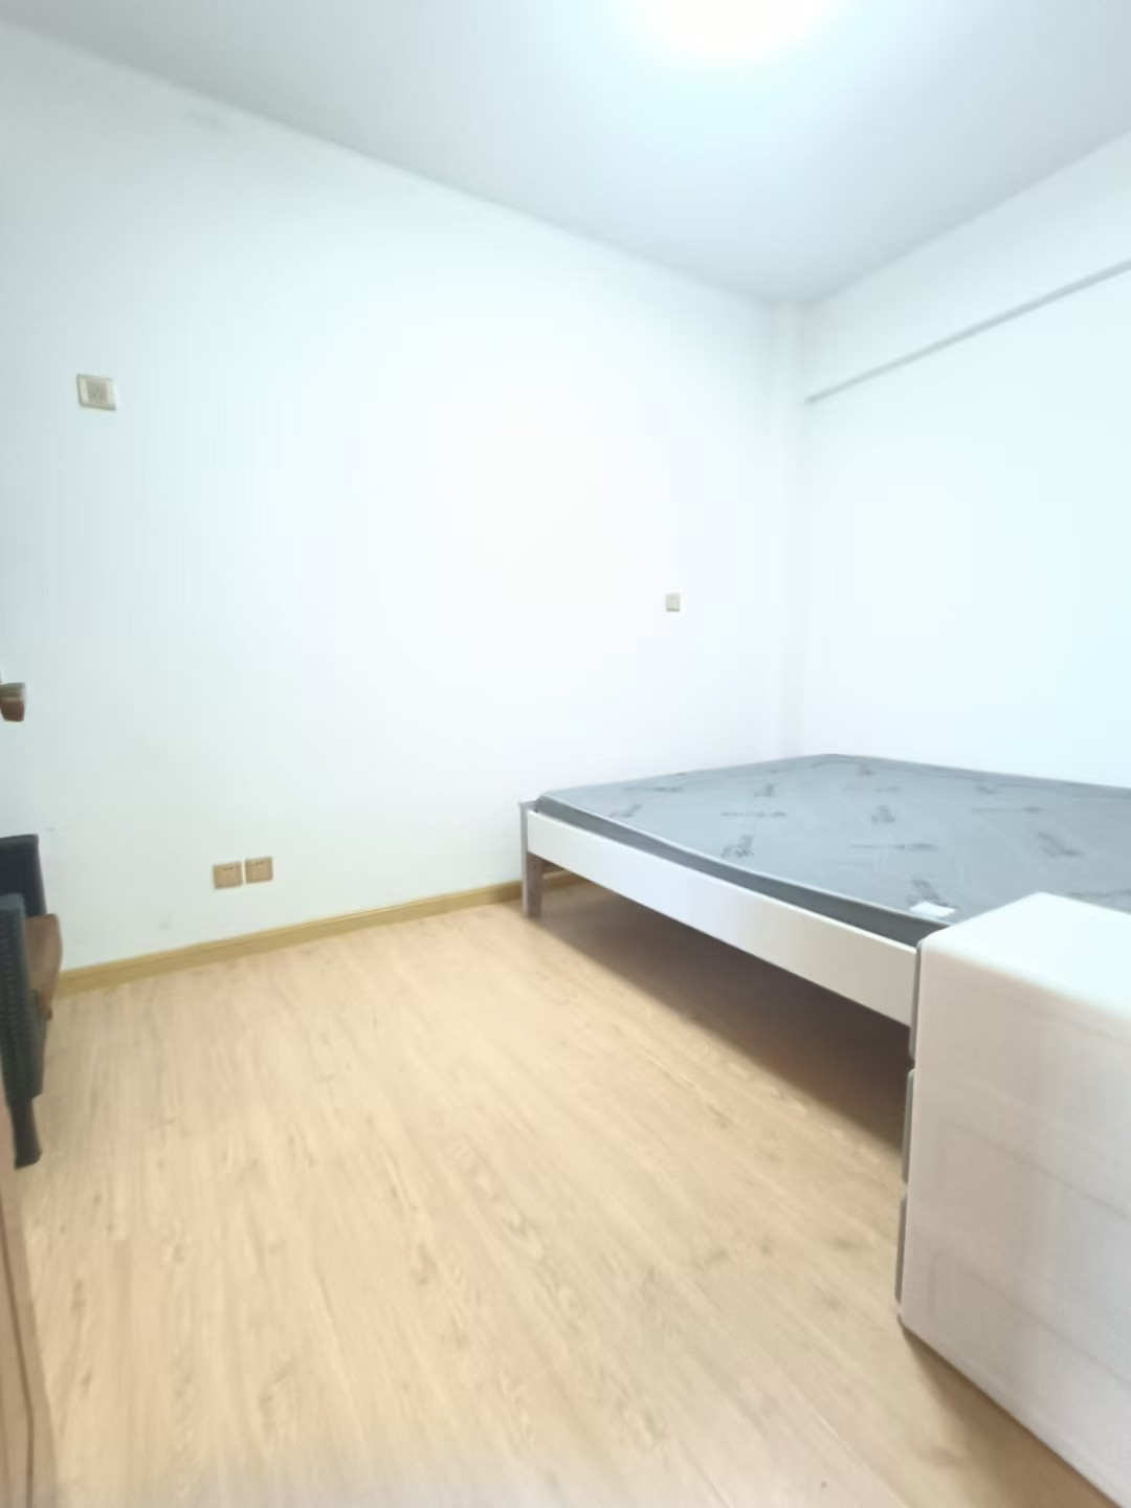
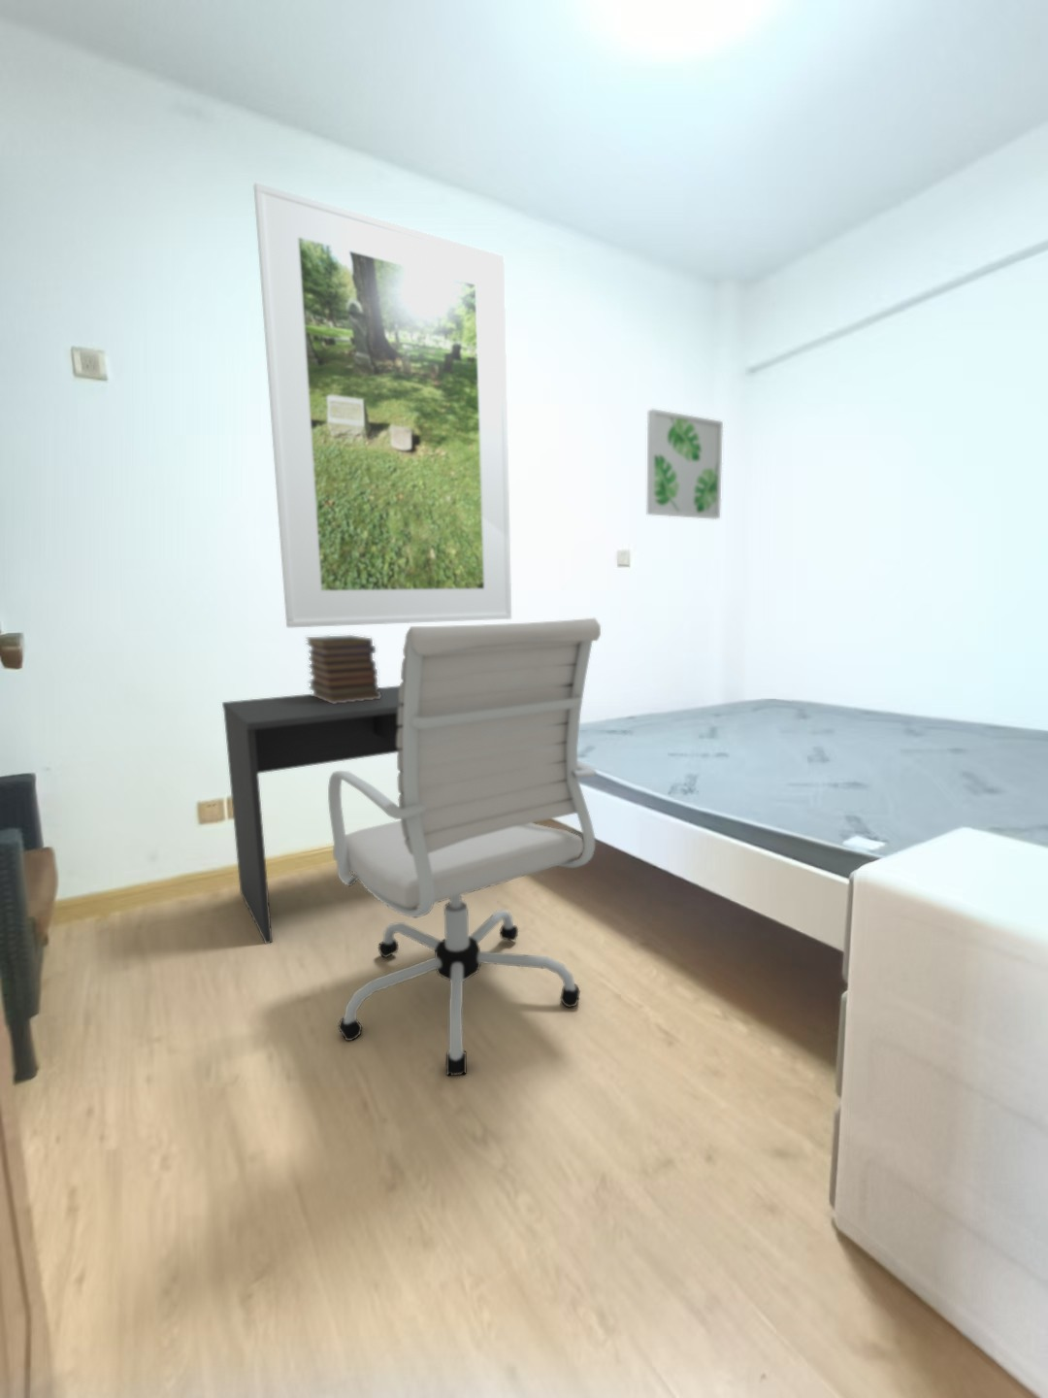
+ wall art (685, 467)
+ office chair (448, 817)
+ book stack (340, 667)
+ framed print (401, 432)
+ desk (369, 756)
